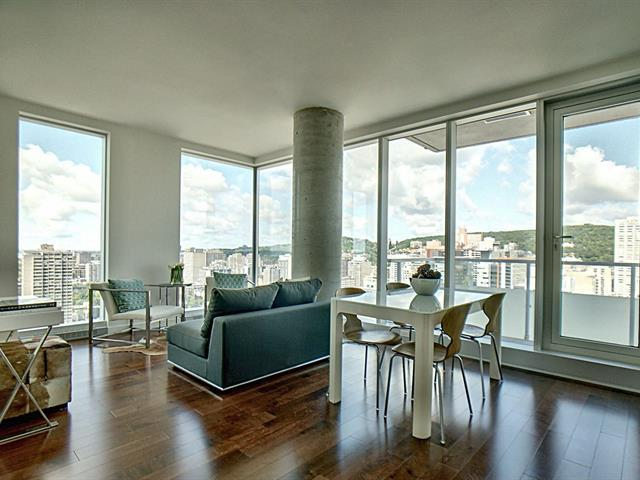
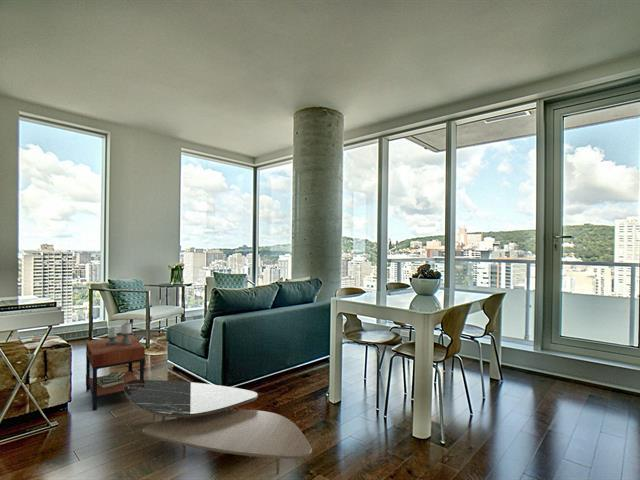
+ side table (114, 359)
+ coffee table (204, 424)
